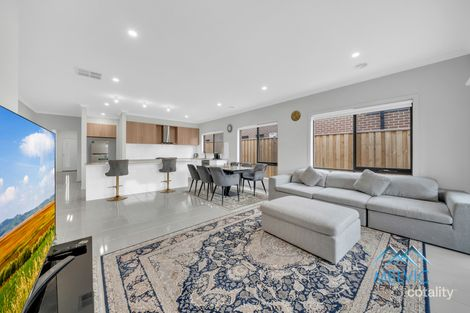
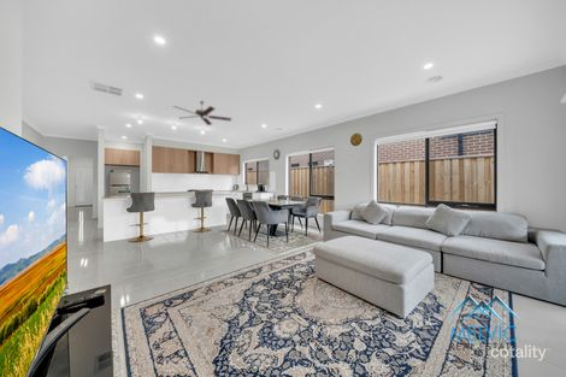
+ ceiling fan (204, 110)
